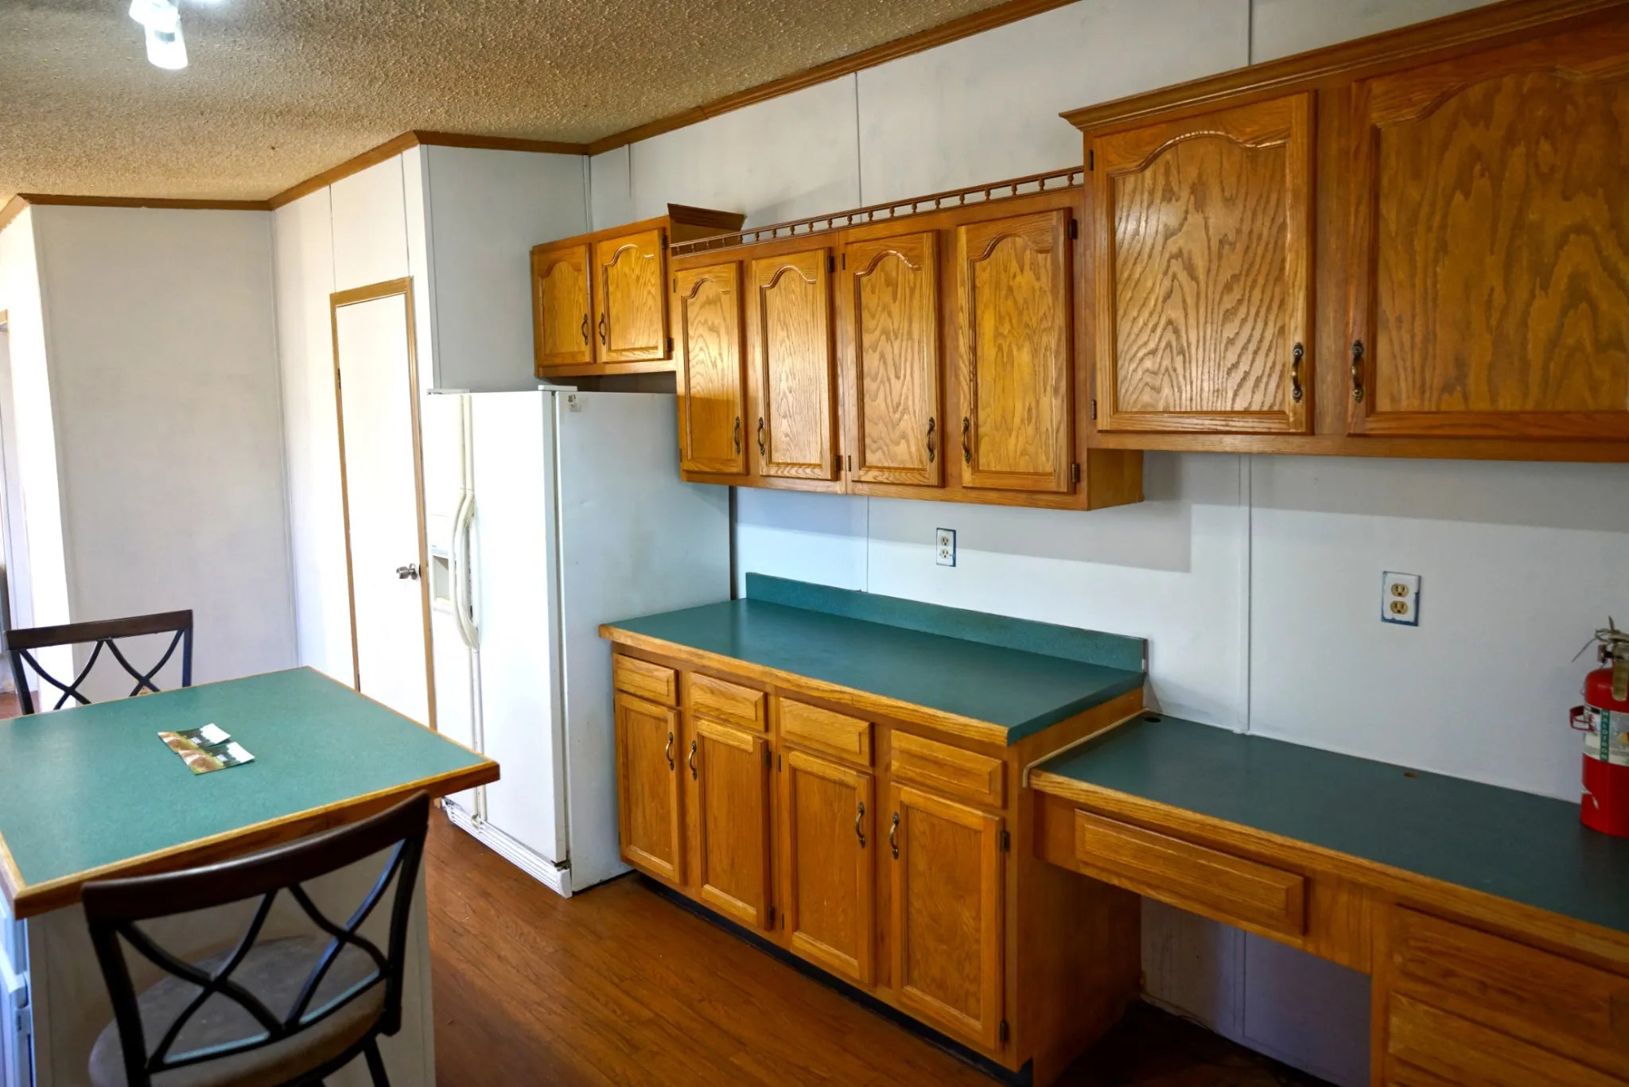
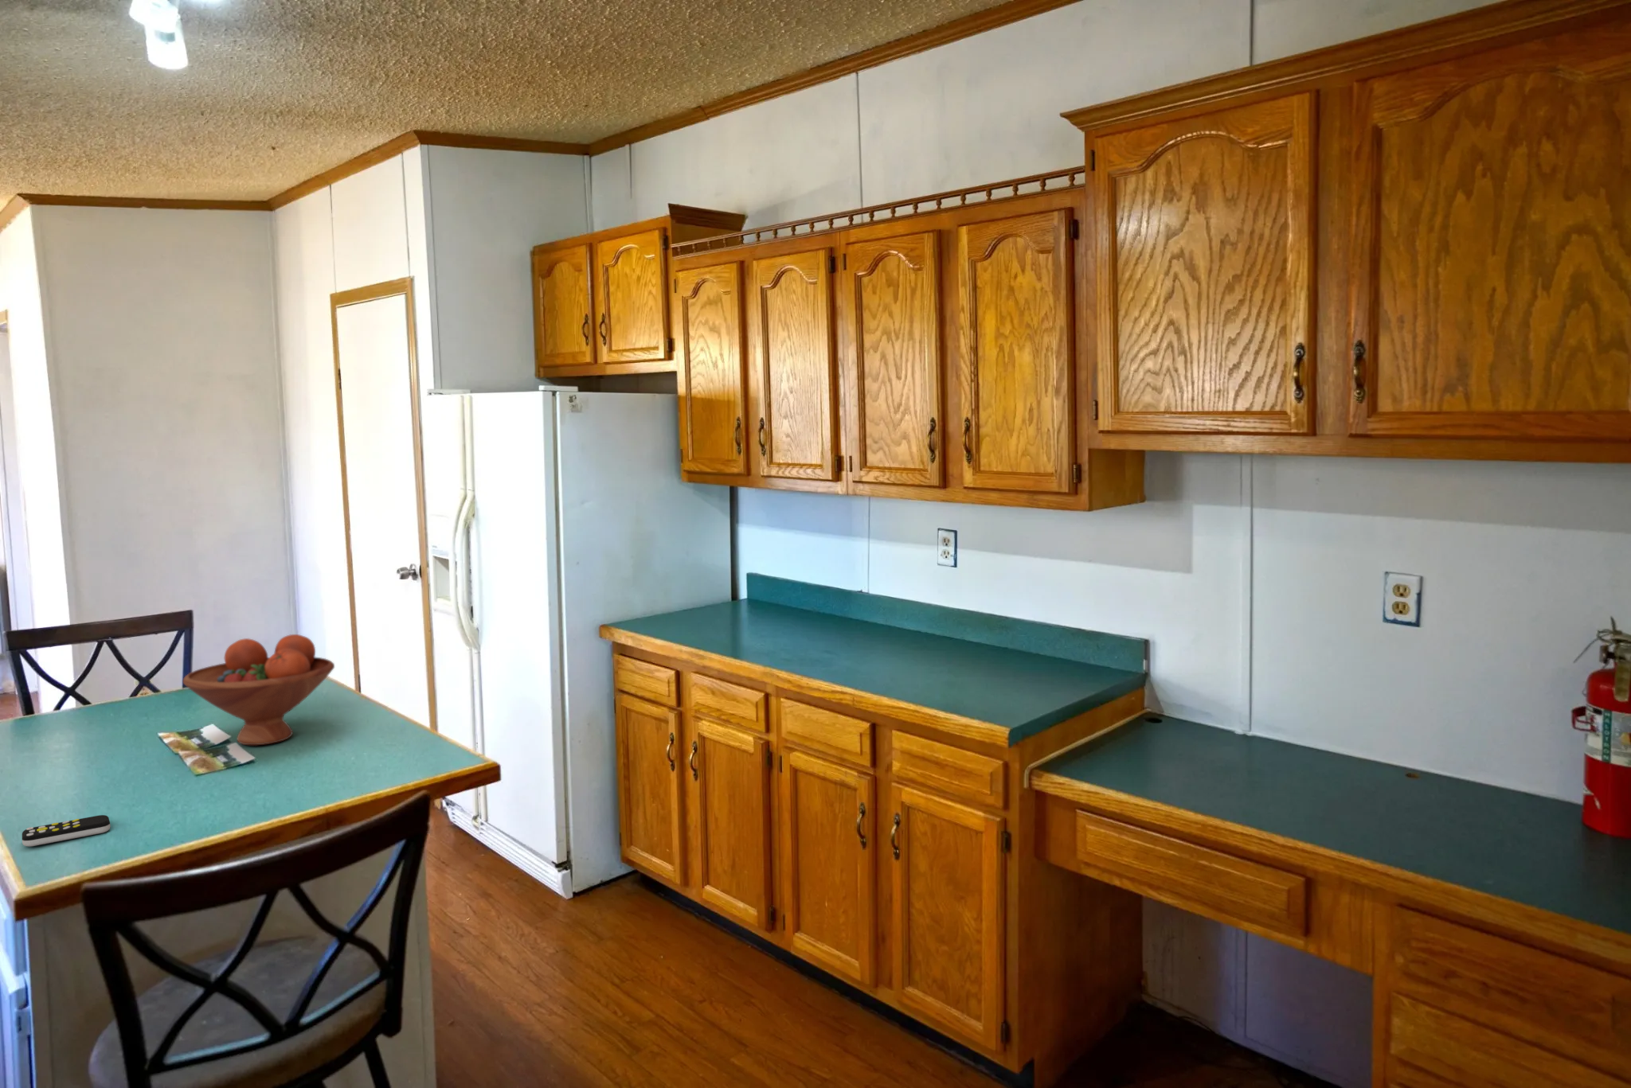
+ remote control (66, 829)
+ fruit bowl (262, 691)
